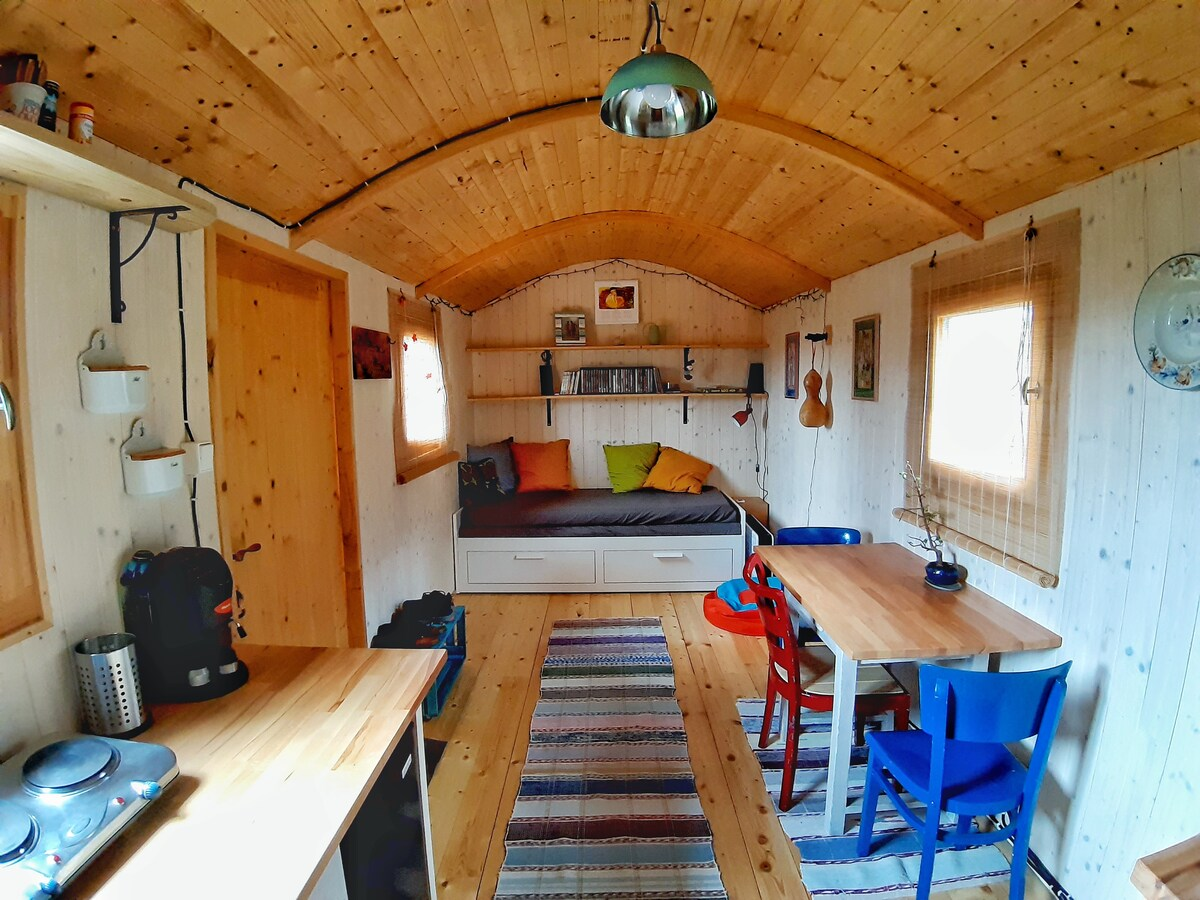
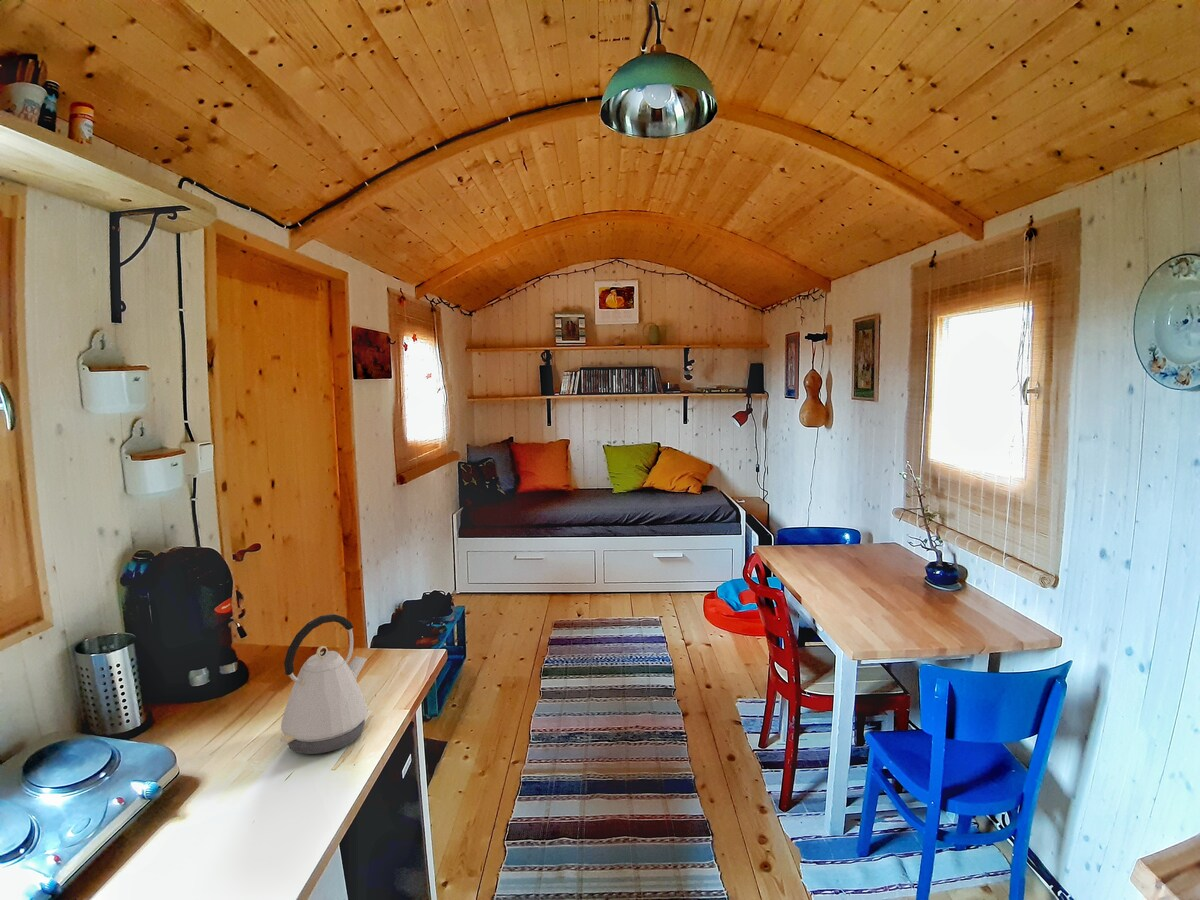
+ kettle (326, 676)
